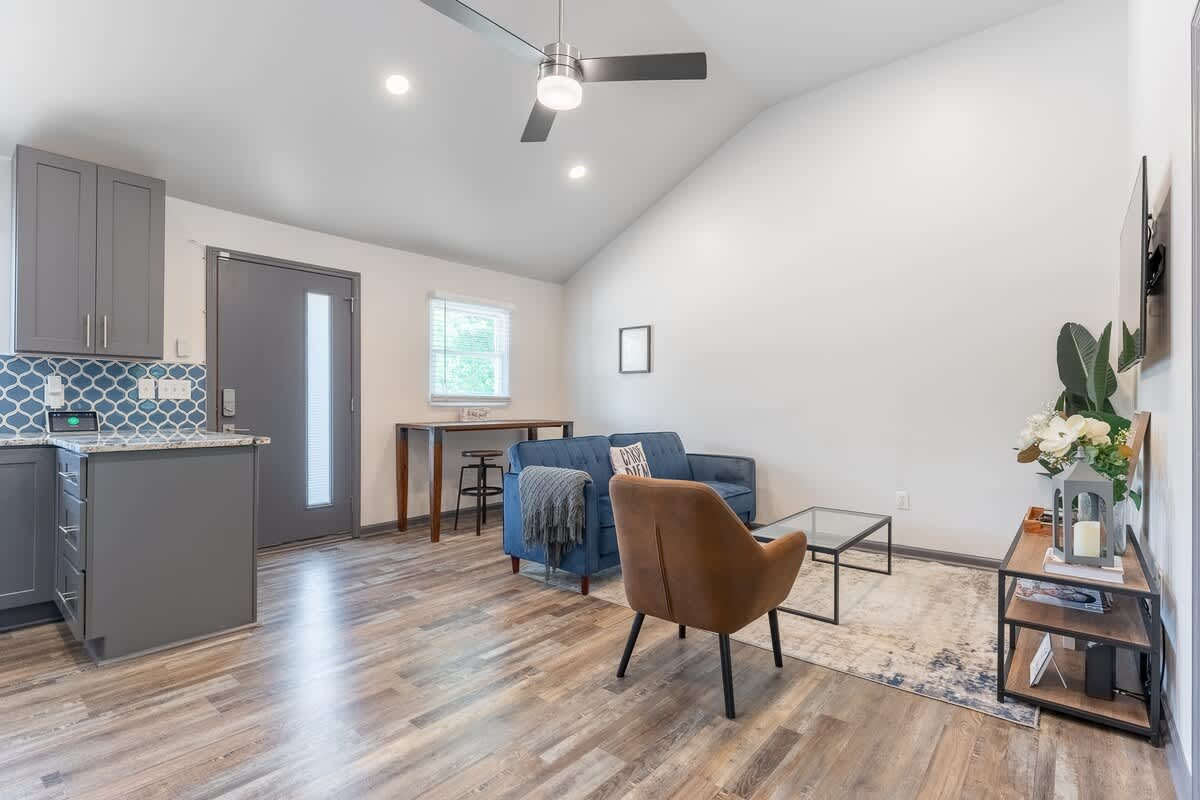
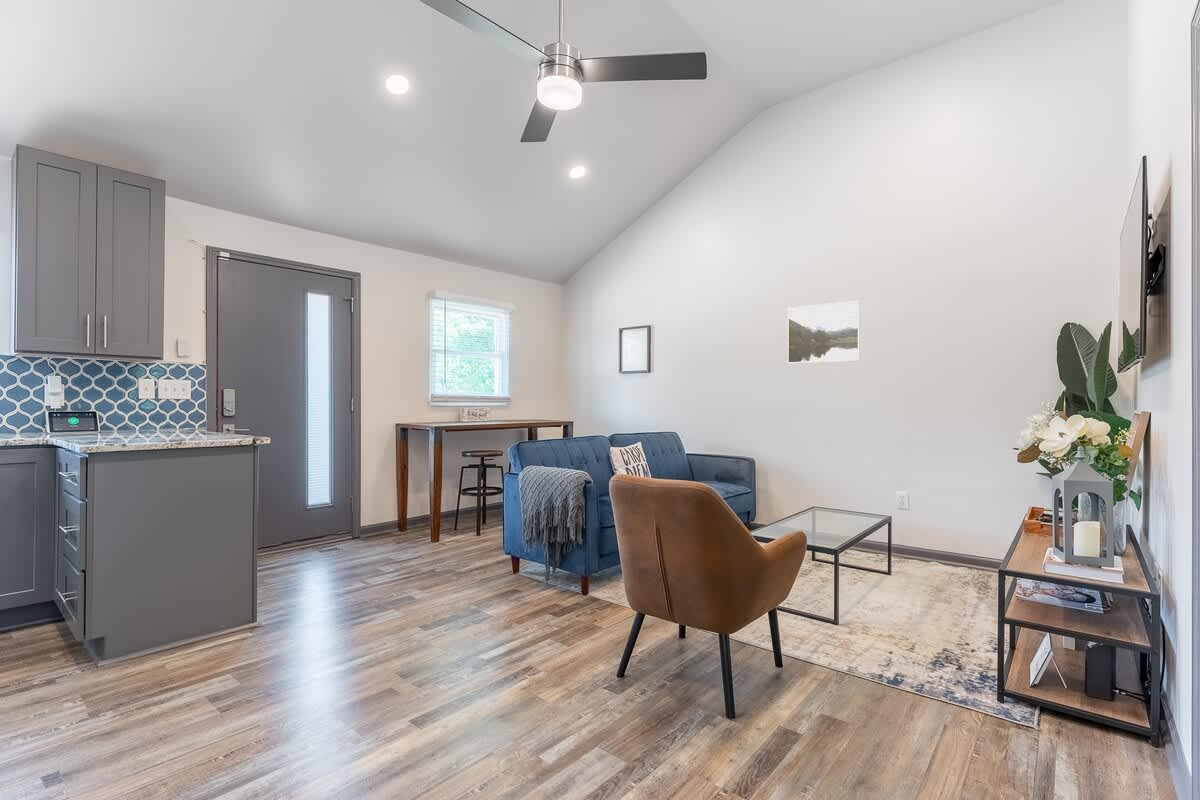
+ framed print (822, 333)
